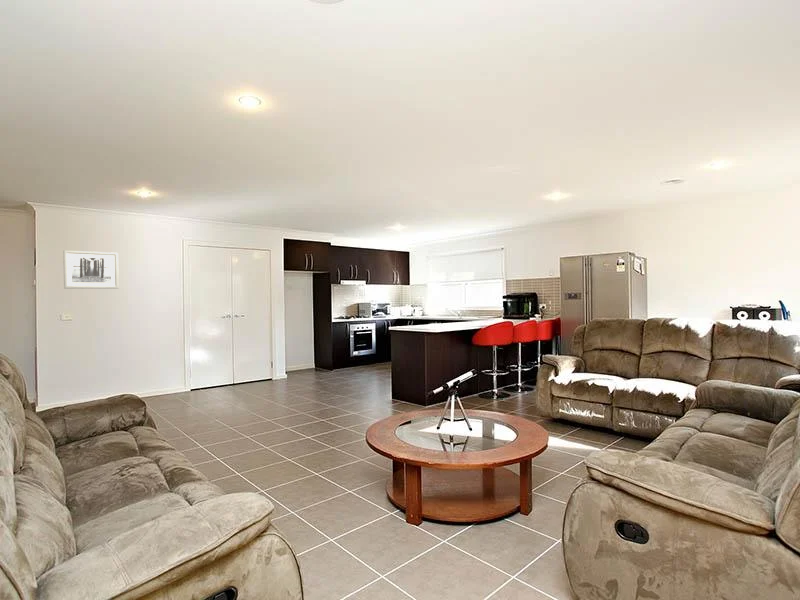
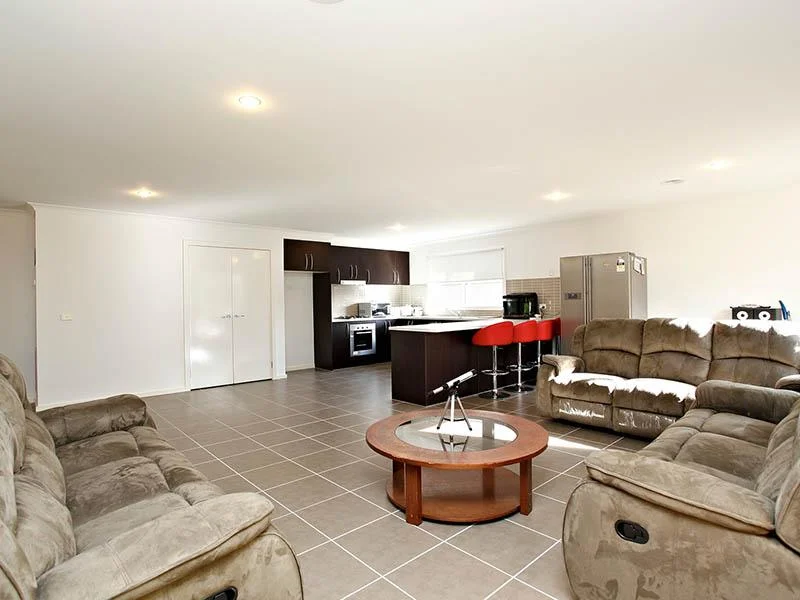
- wall art (91, 270)
